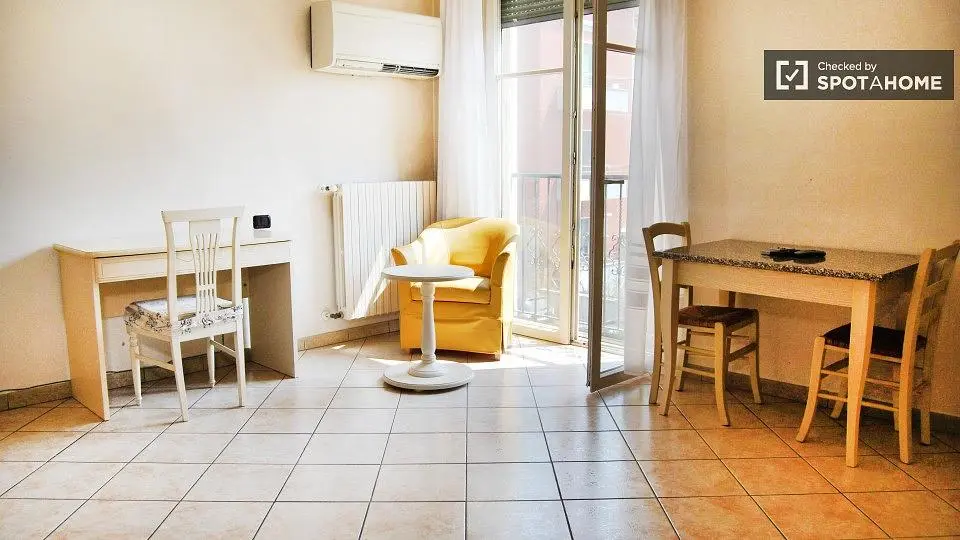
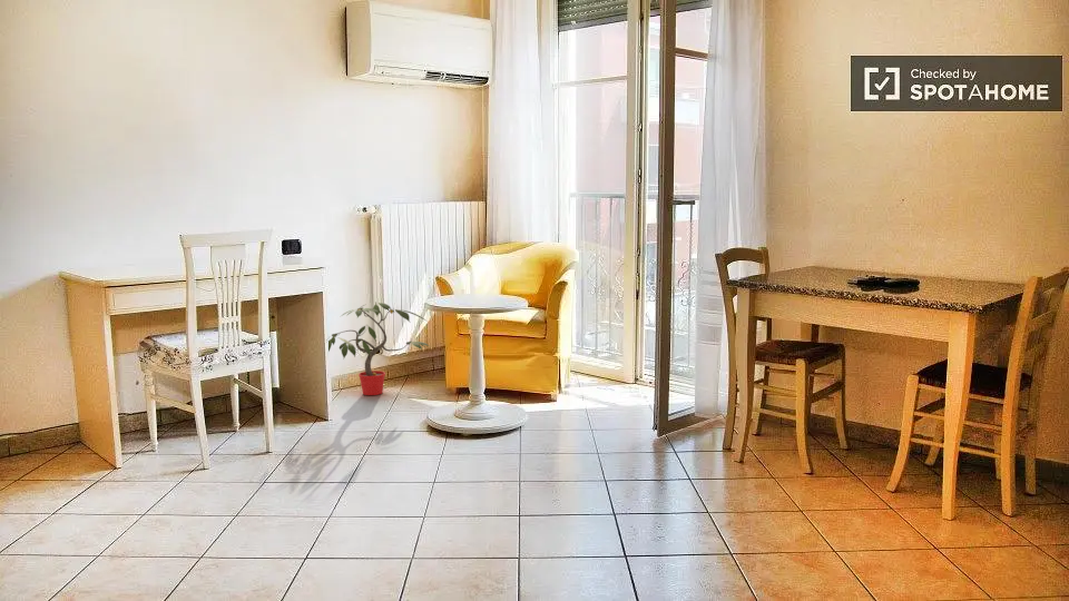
+ potted plant (376, 348)
